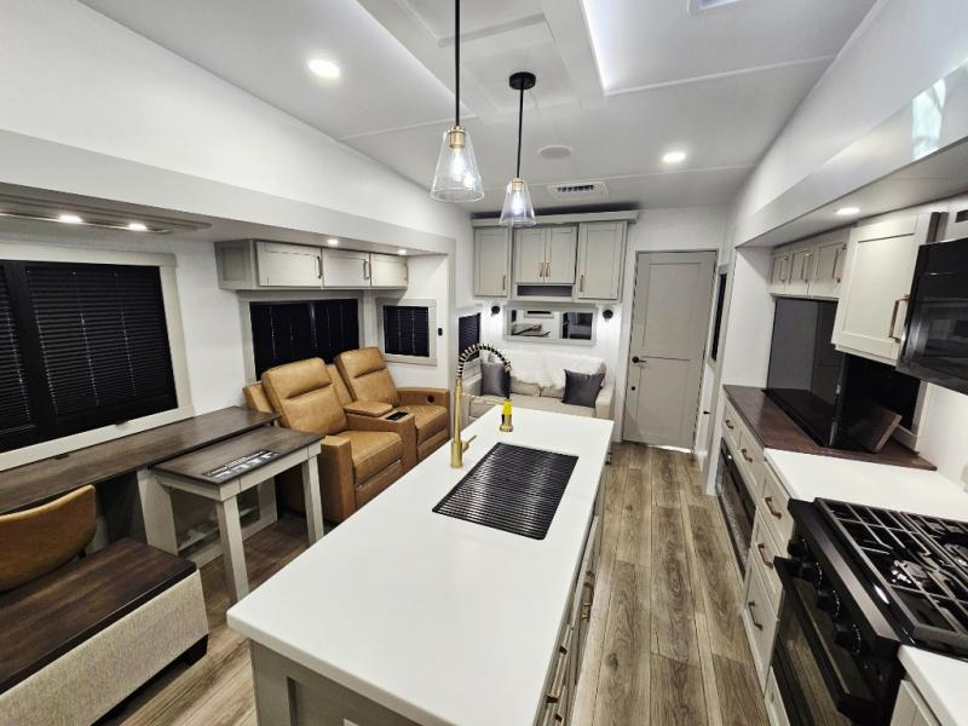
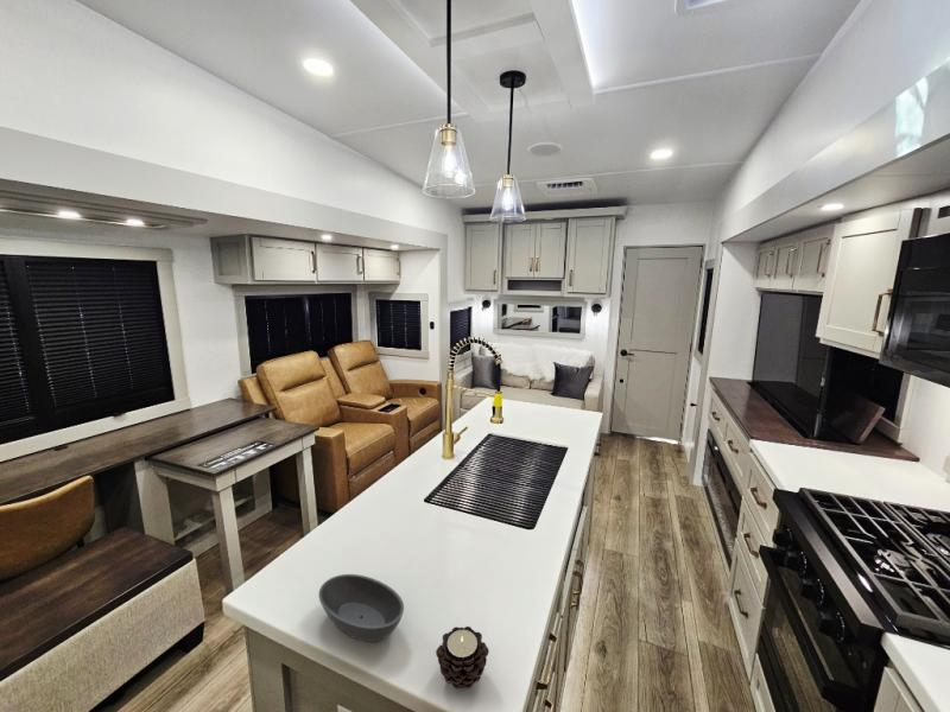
+ bowl (360, 611)
+ candle (462, 655)
